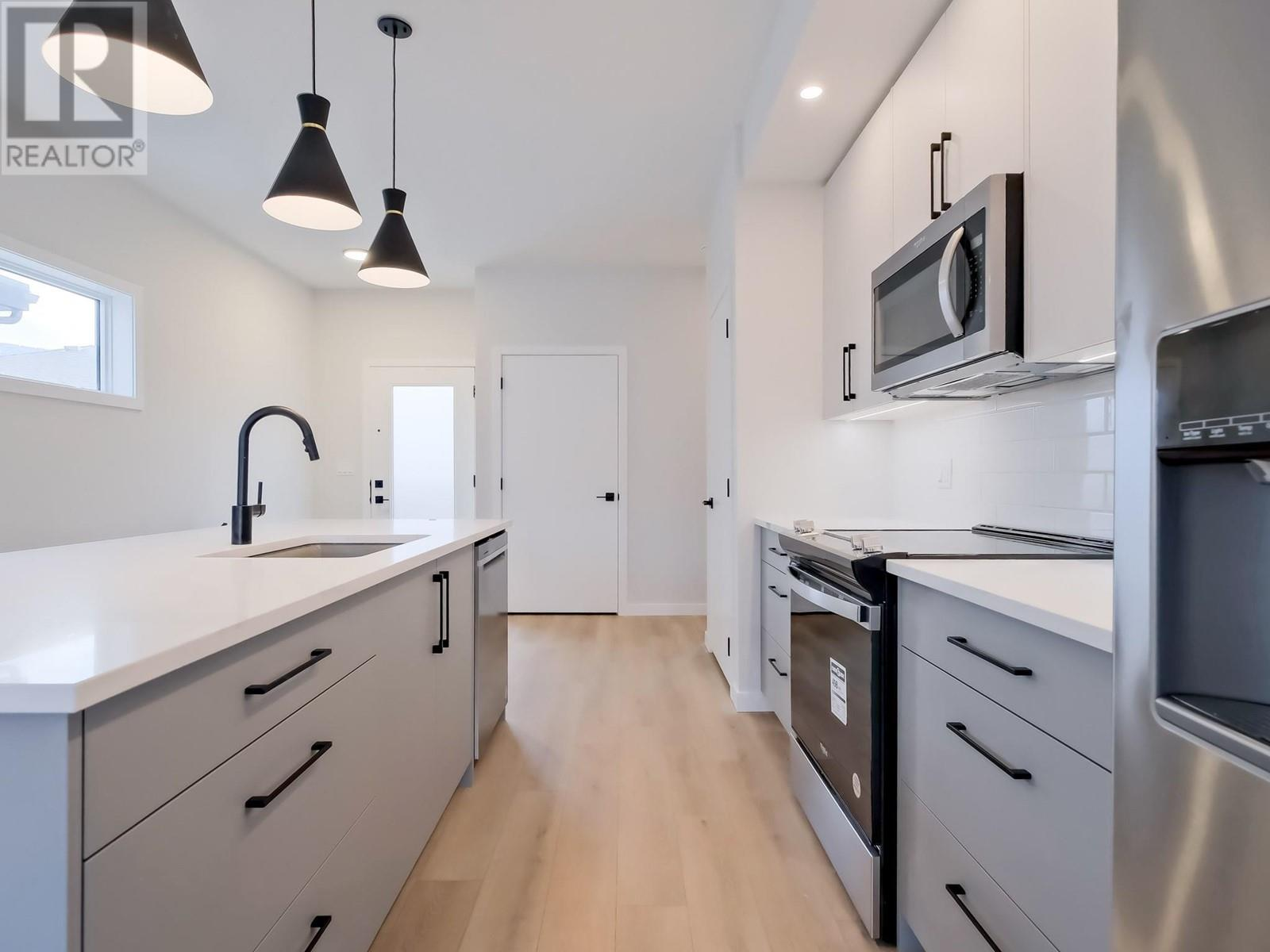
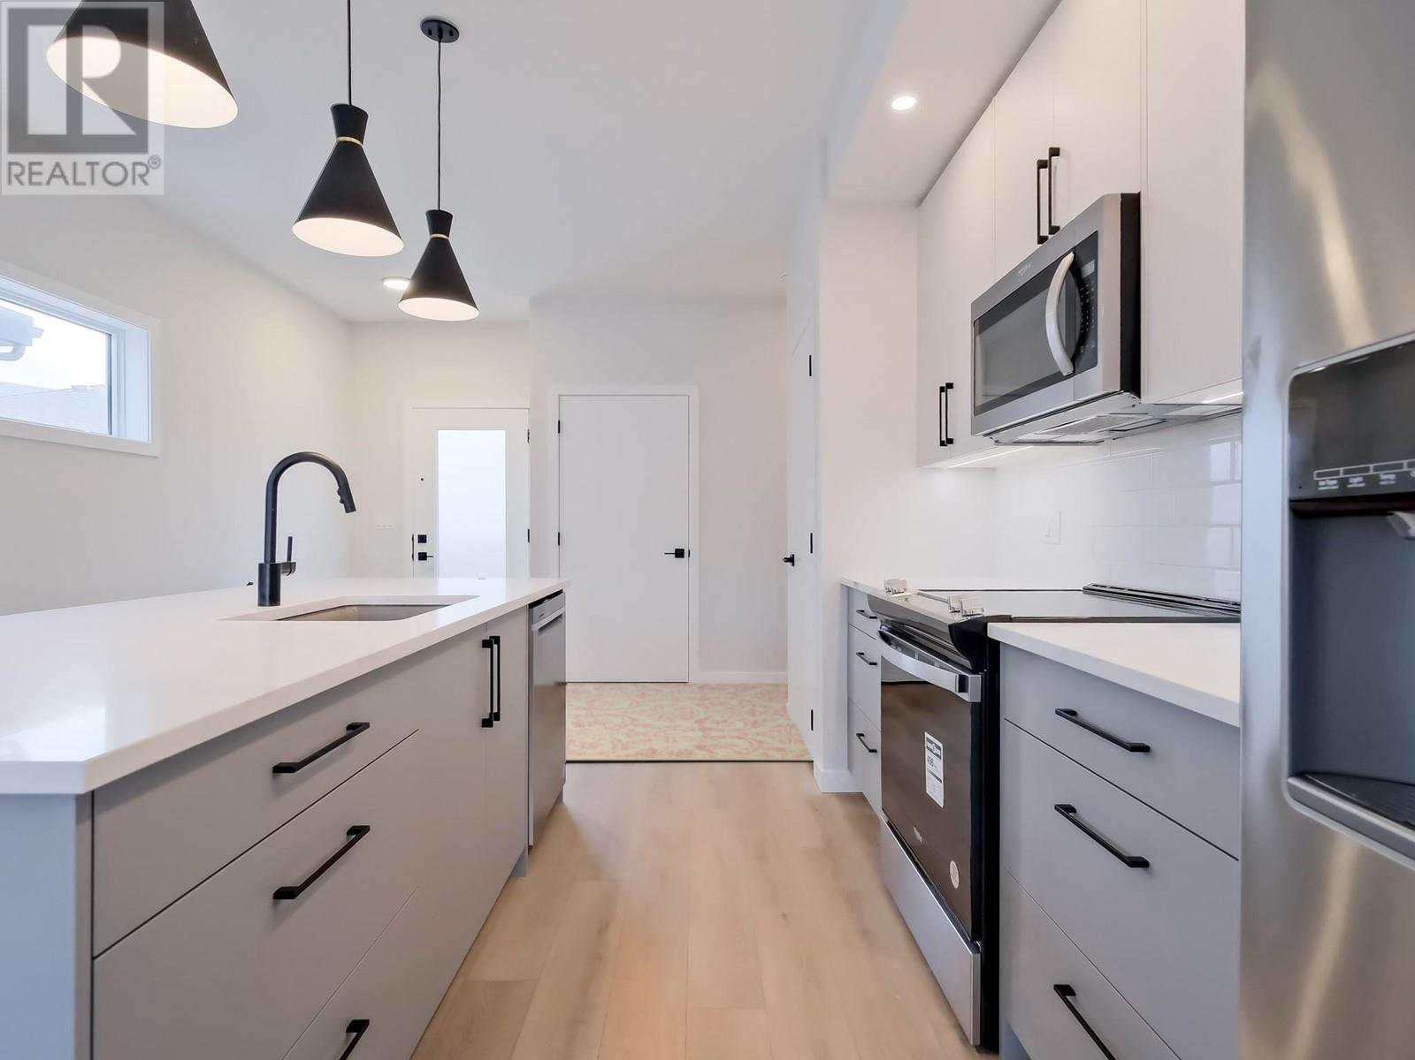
+ rug (665, 714)
